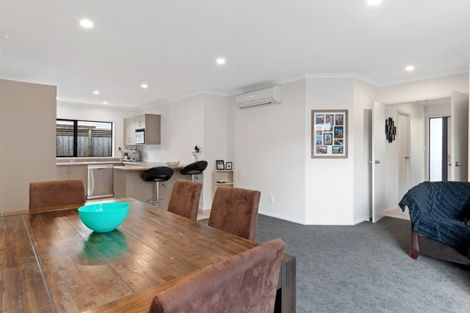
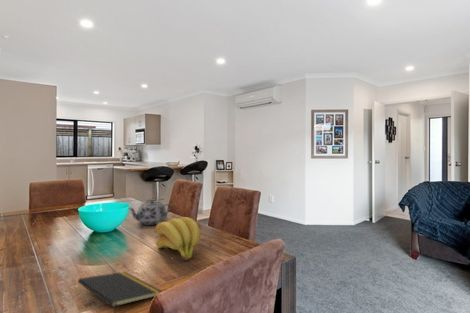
+ banana bunch (176, 235)
+ notepad (119, 286)
+ teapot (150, 211)
